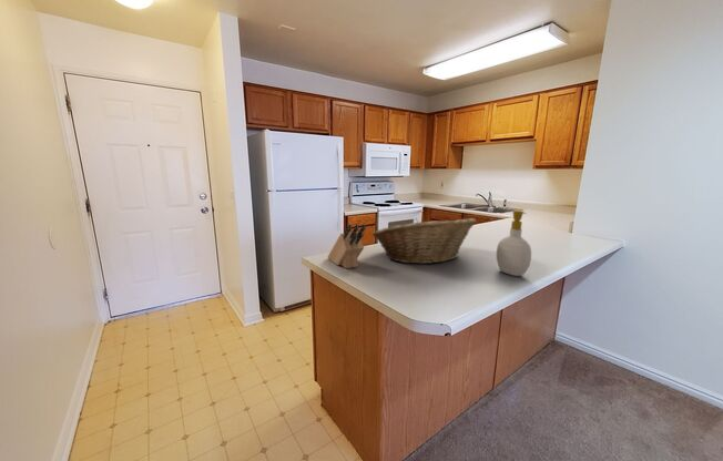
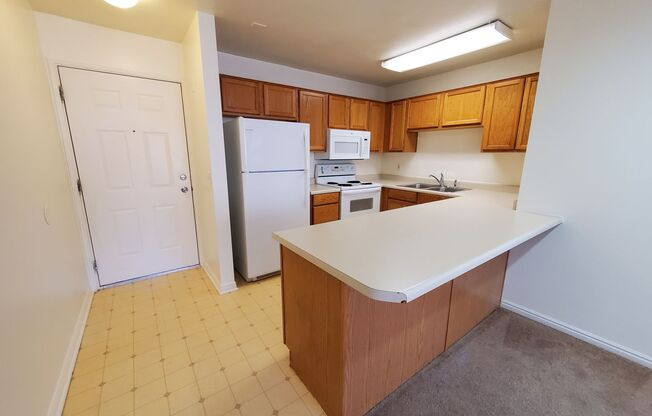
- fruit basket (424, 235)
- knife block (346, 243)
- soap bottle (515, 242)
